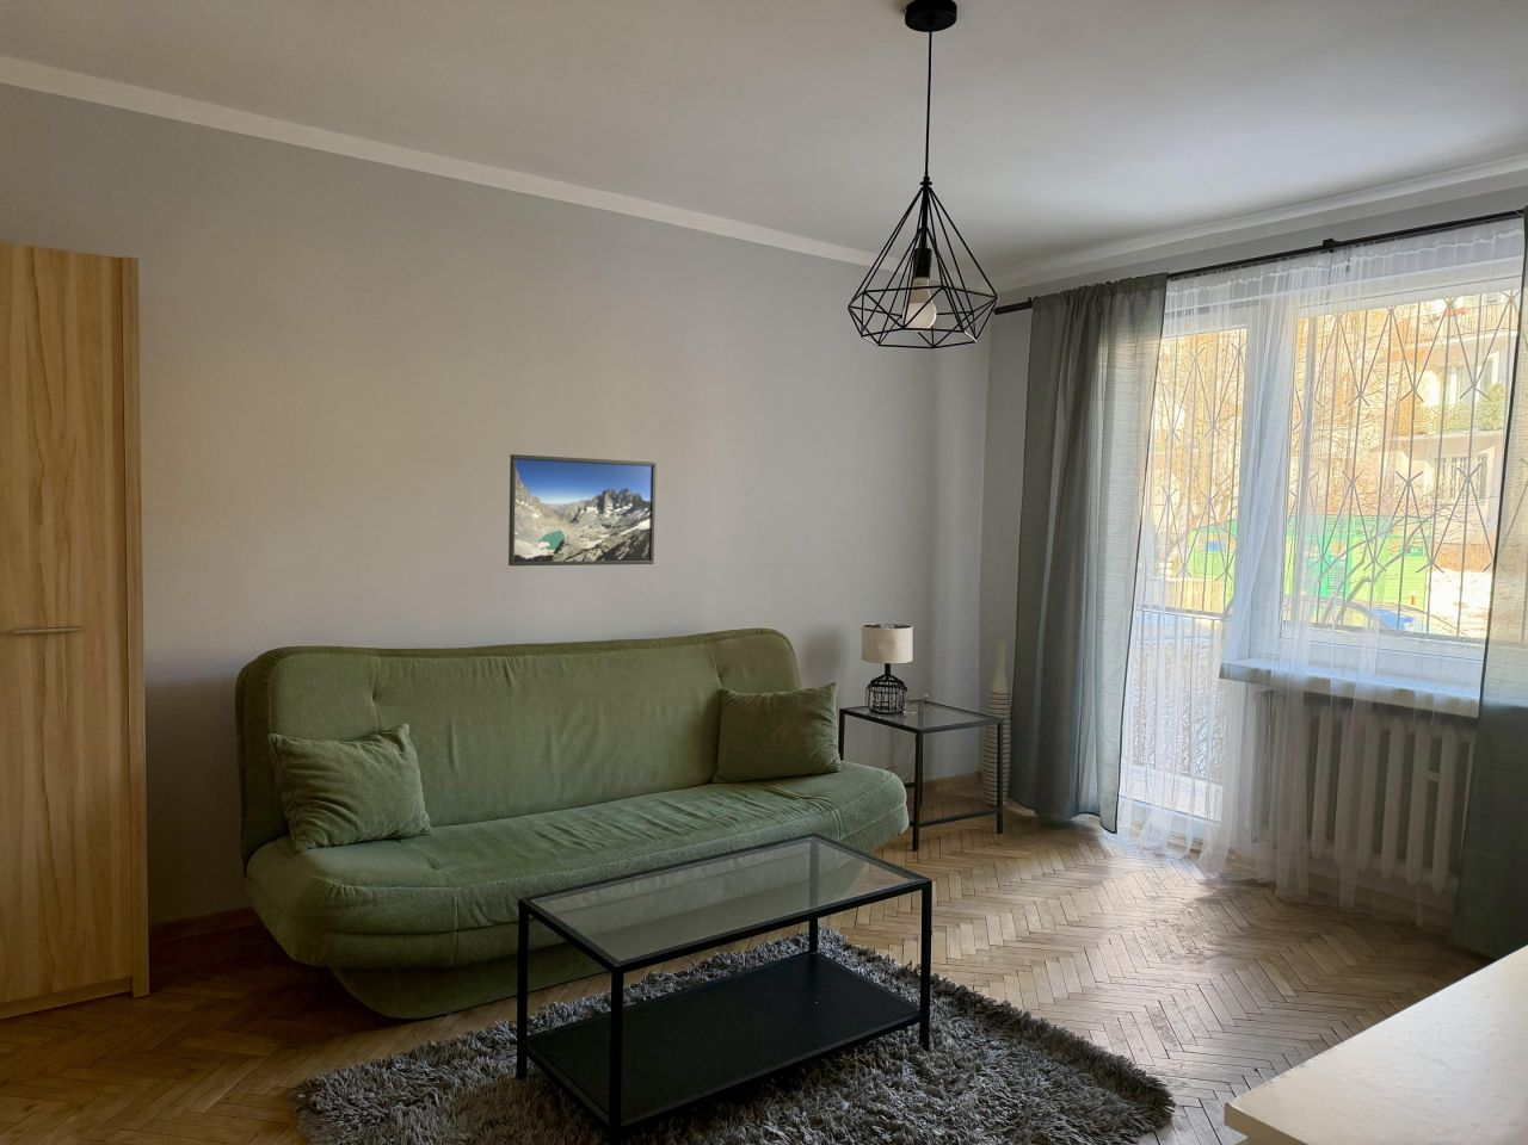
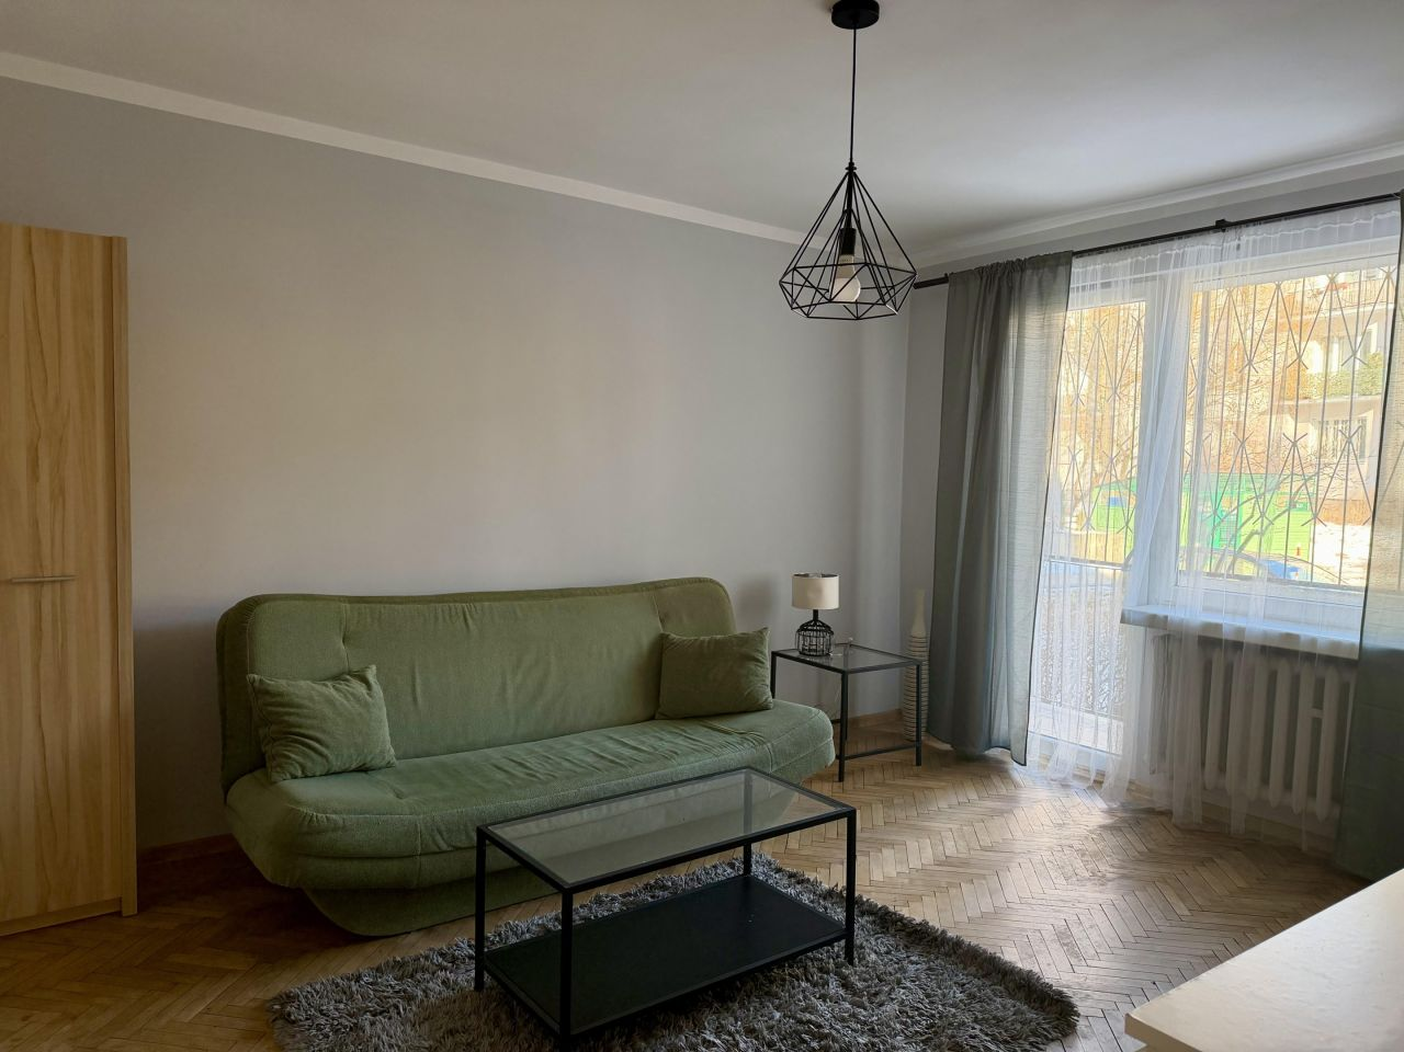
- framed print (585, 511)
